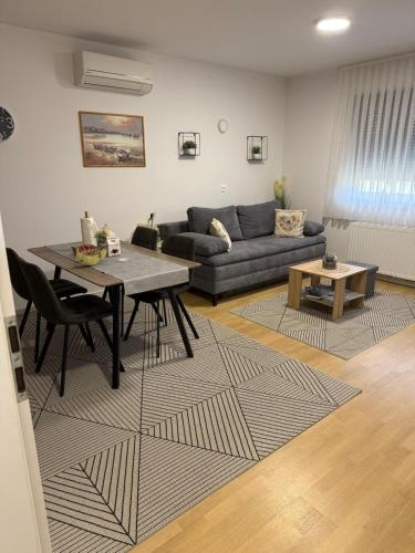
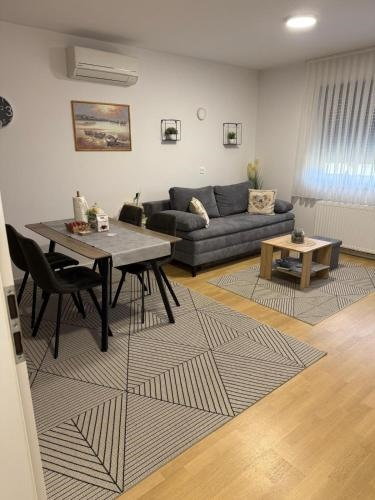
- banana (91, 255)
